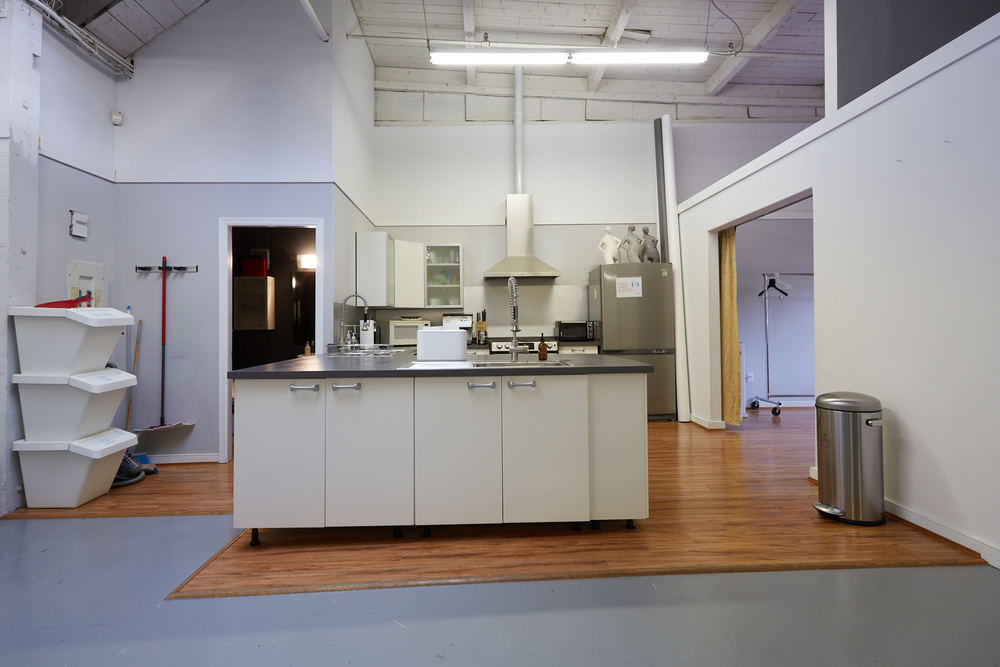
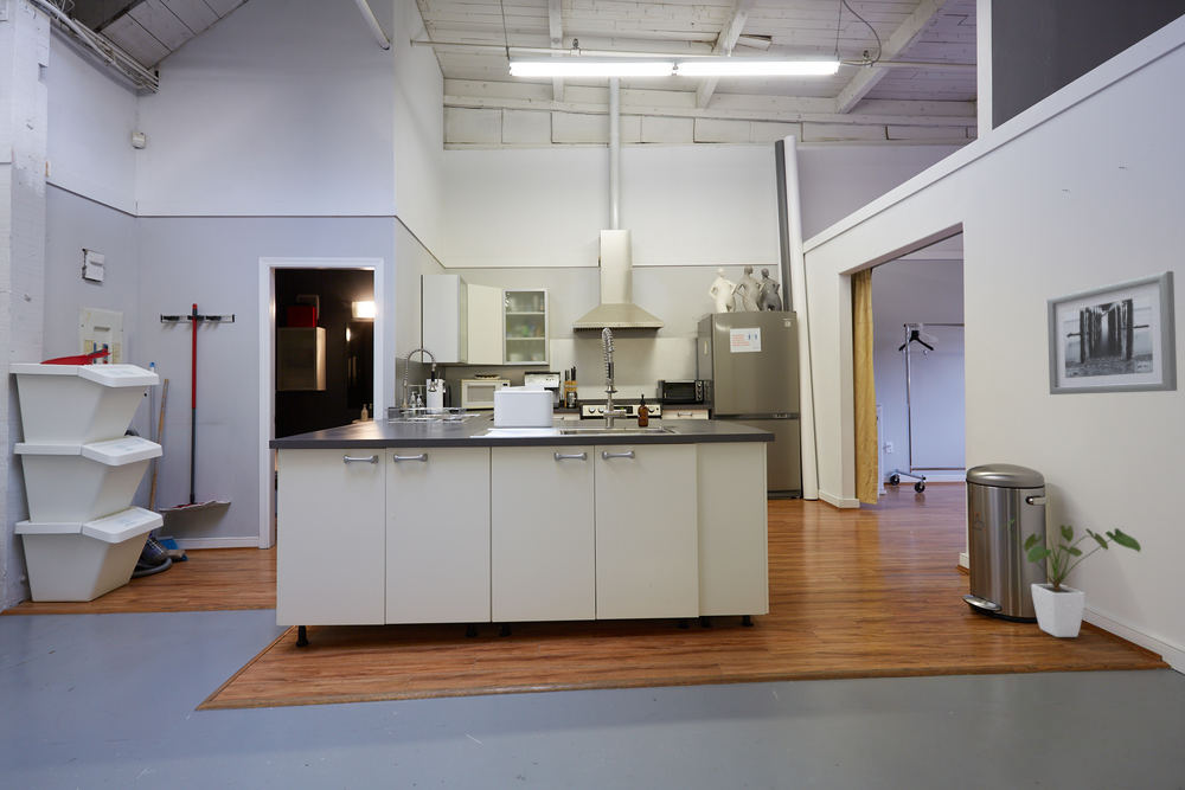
+ house plant (1063, 578)
+ wall art (1104, 339)
